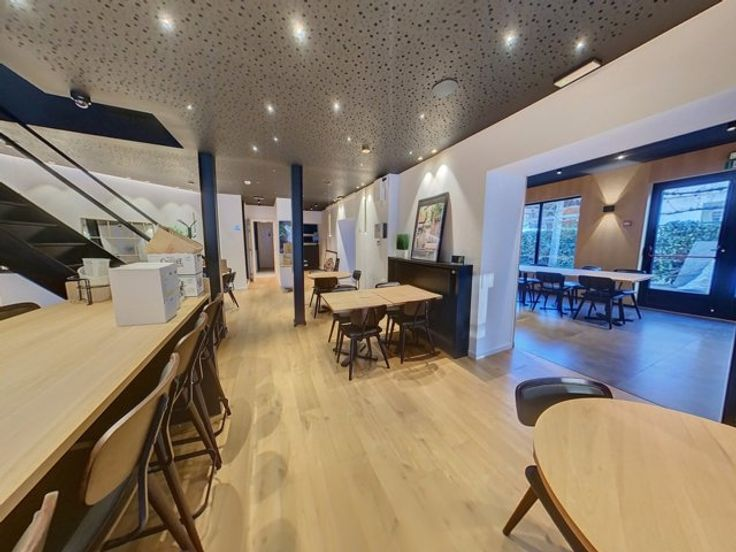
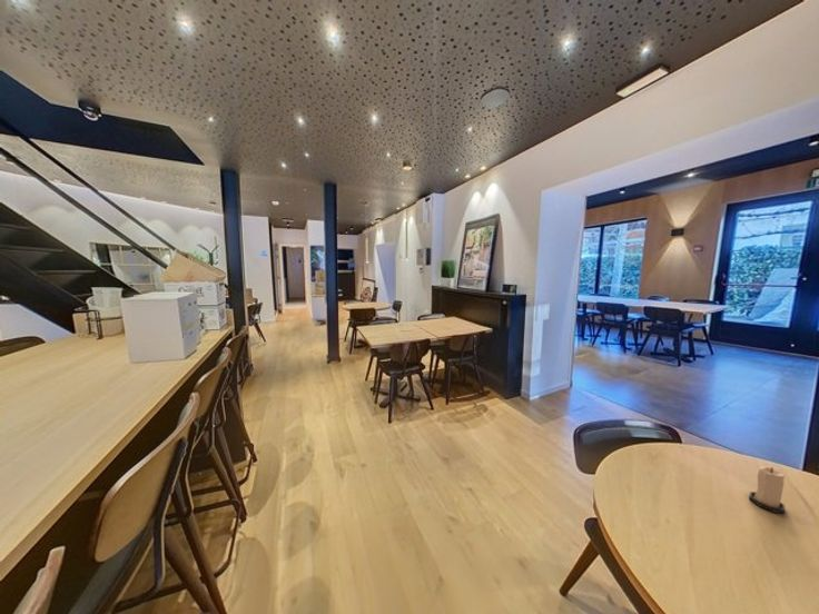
+ candle (769, 485)
